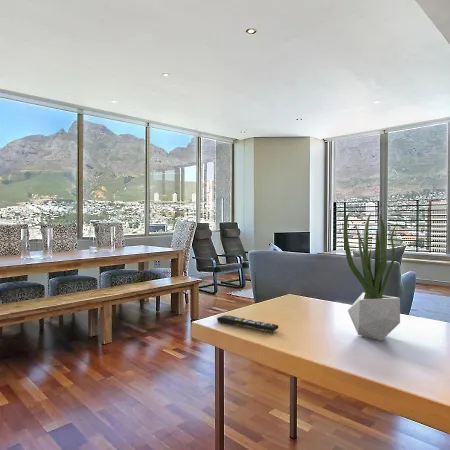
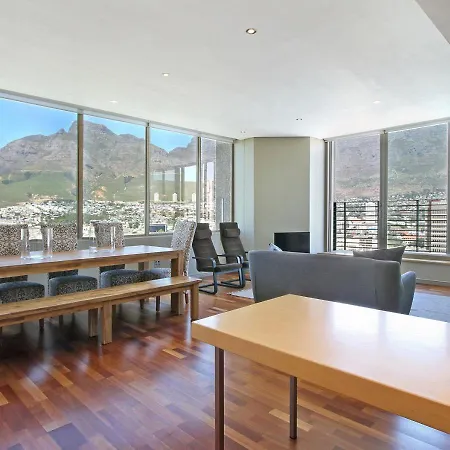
- remote control (246, 322)
- potted plant (369, 274)
